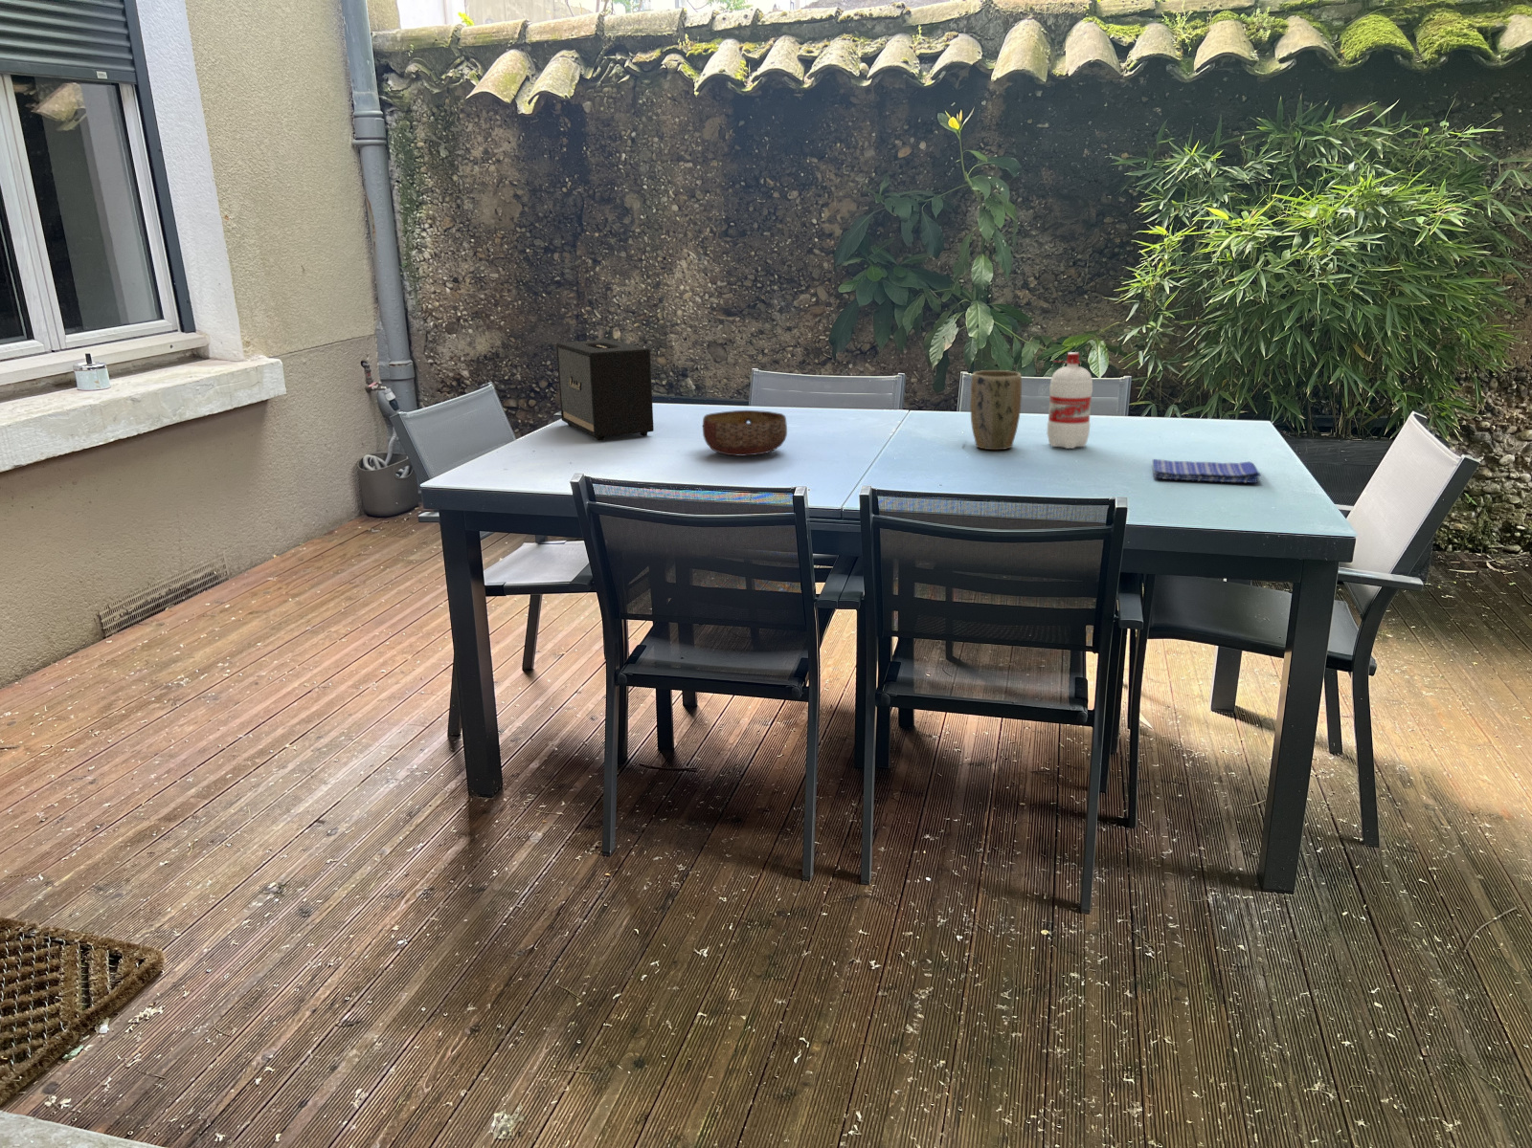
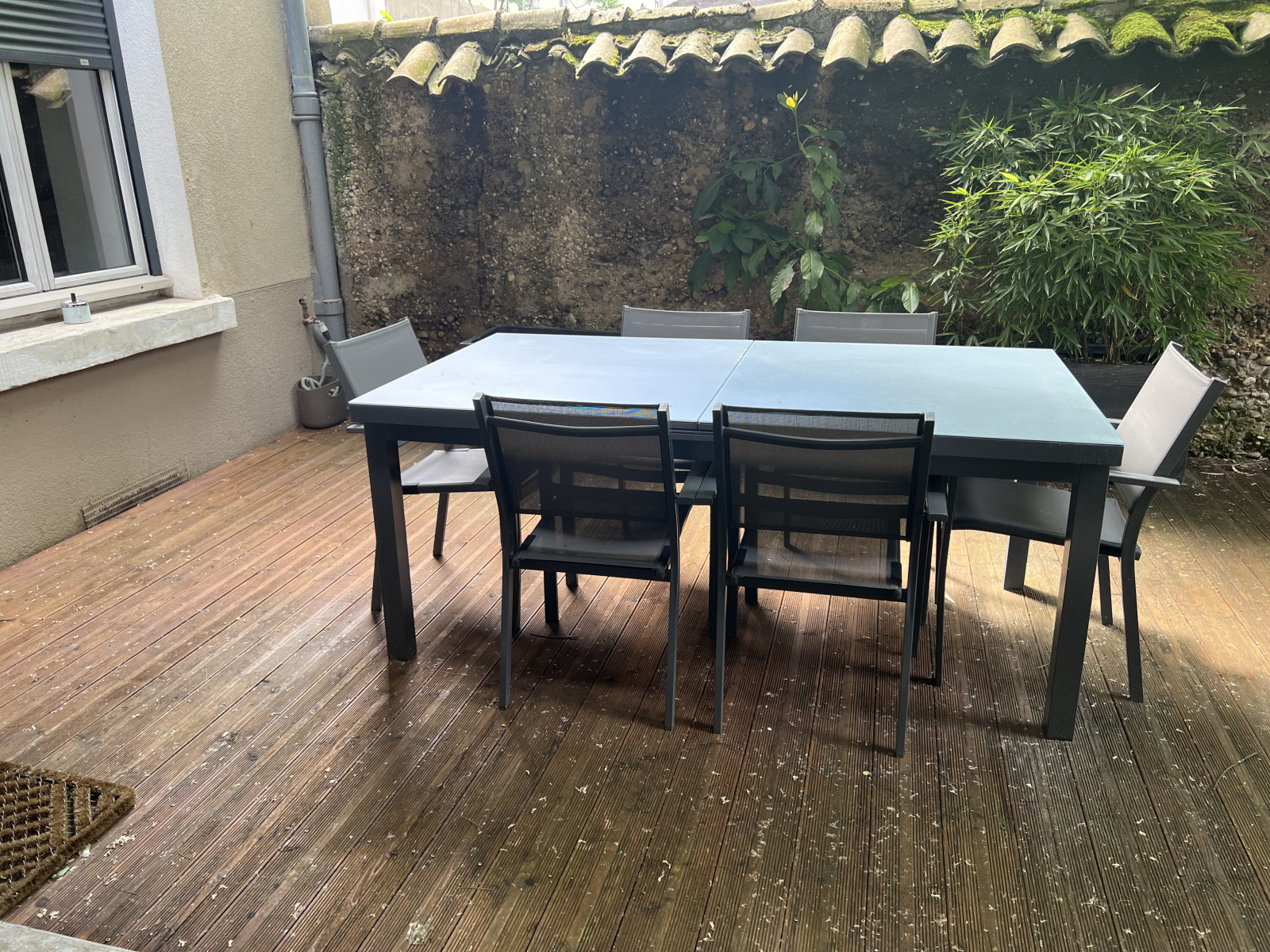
- speaker (603, 387)
- plant pot (995, 410)
- water bottle (1070, 399)
- dish towel (1205, 468)
- bowl (745, 434)
